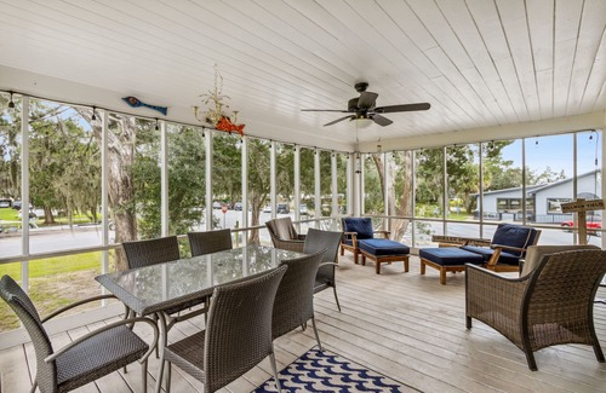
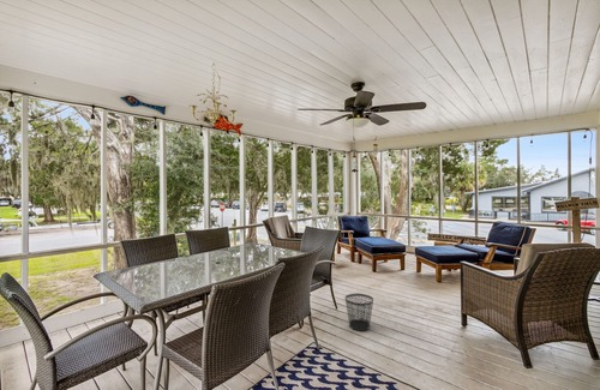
+ wastebasket (359, 312)
